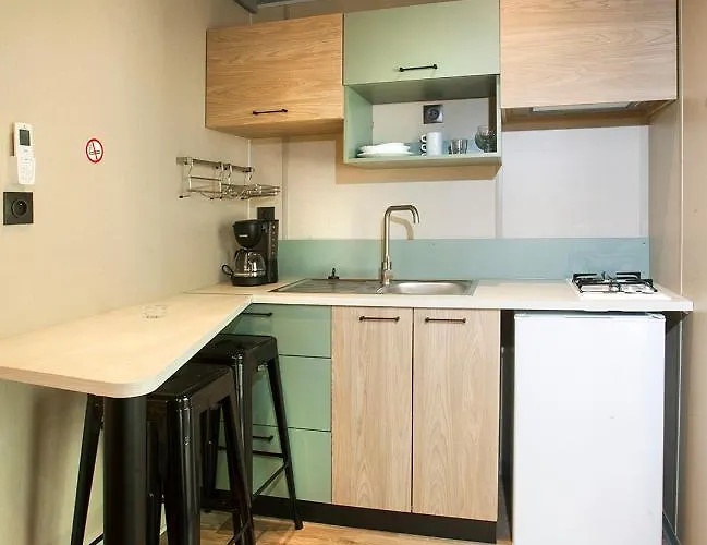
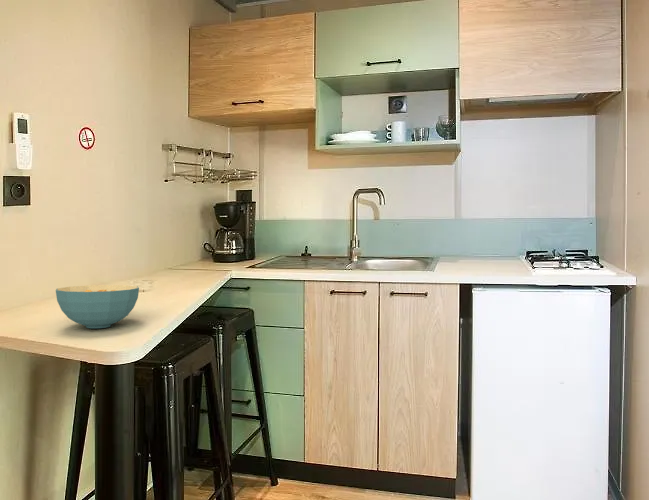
+ cereal bowl (98, 307)
